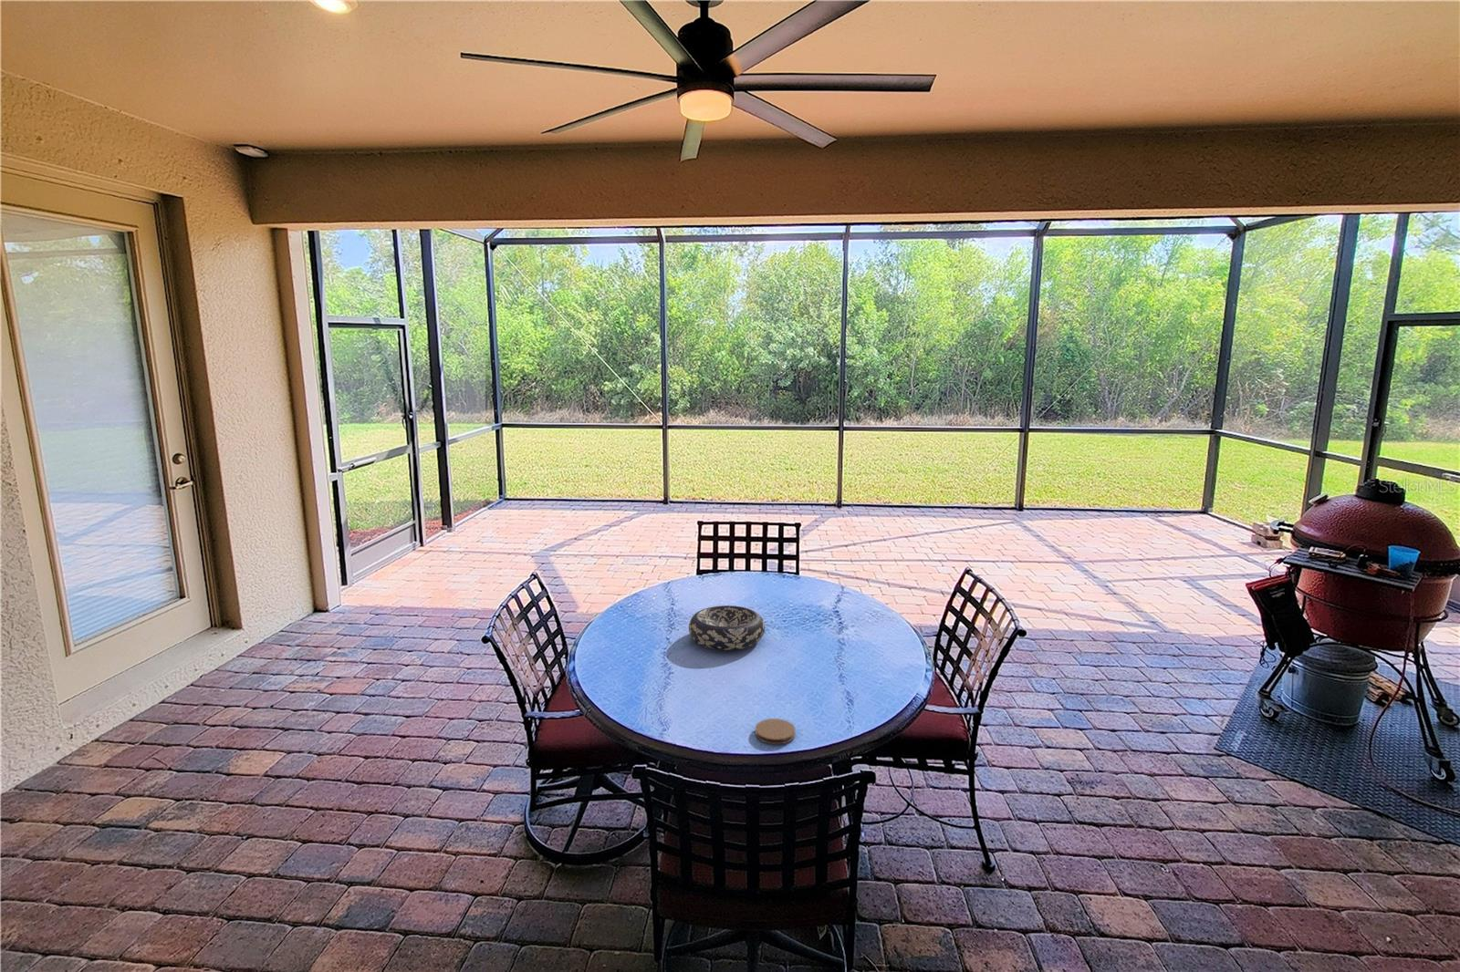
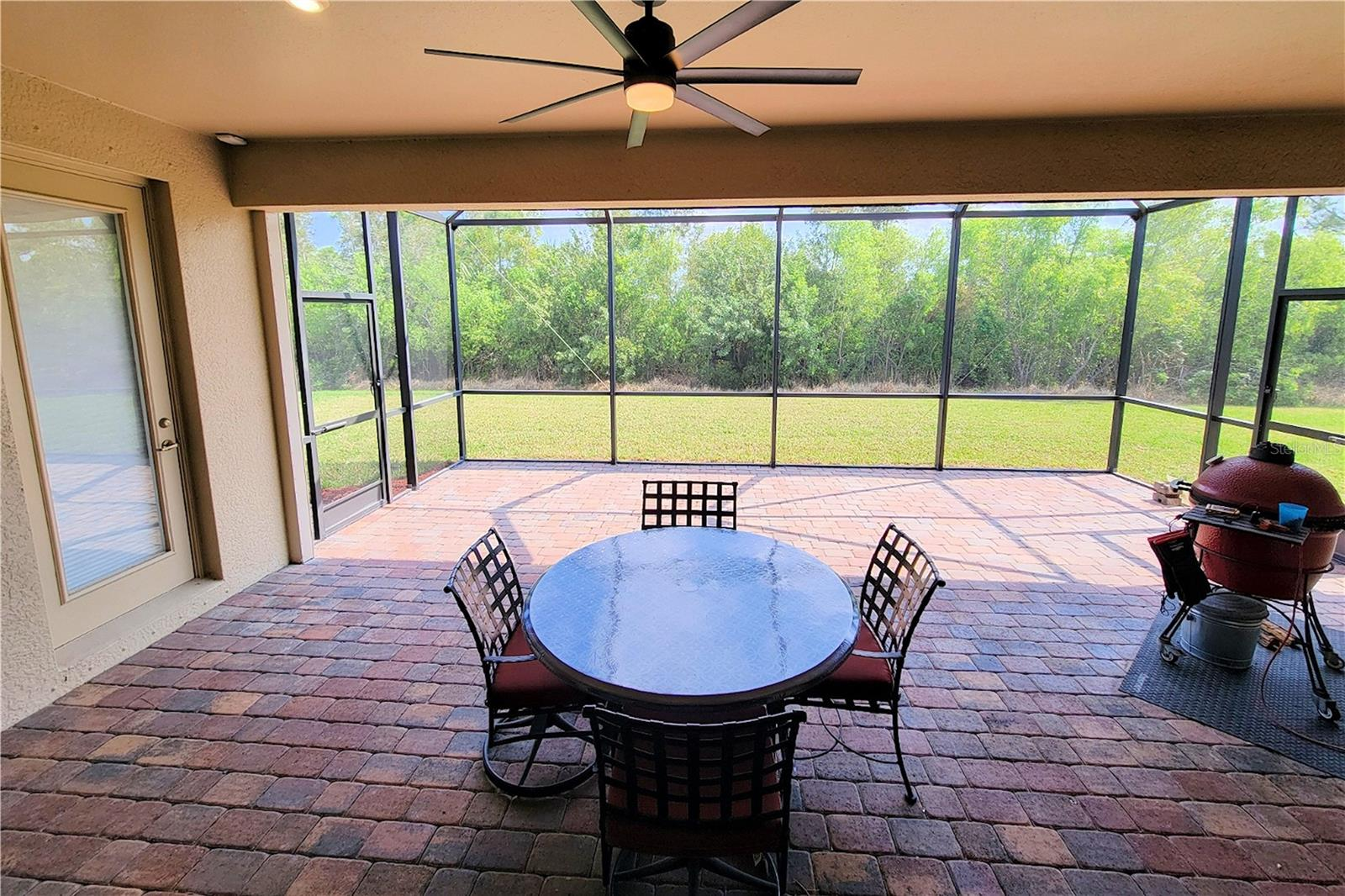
- decorative bowl (726, 627)
- coaster (775, 730)
